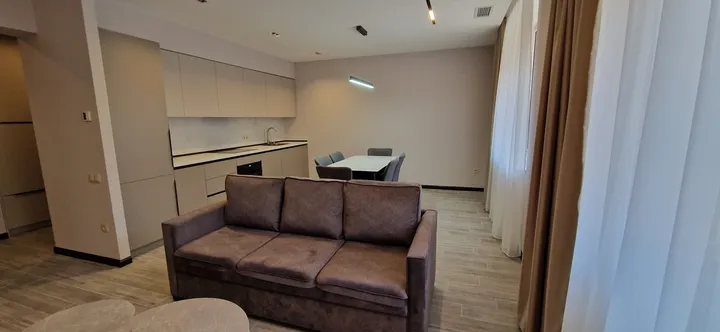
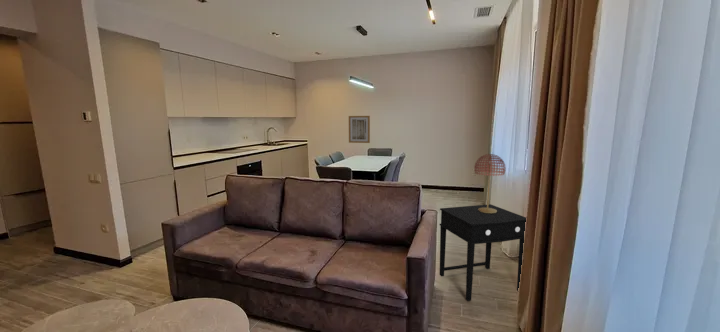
+ wall art (359, 129)
+ table lamp (488, 182)
+ side table (486, 249)
